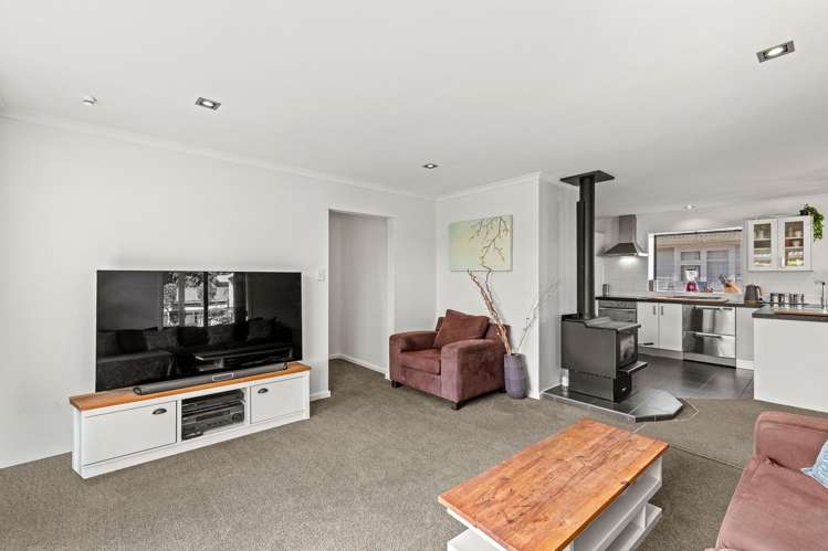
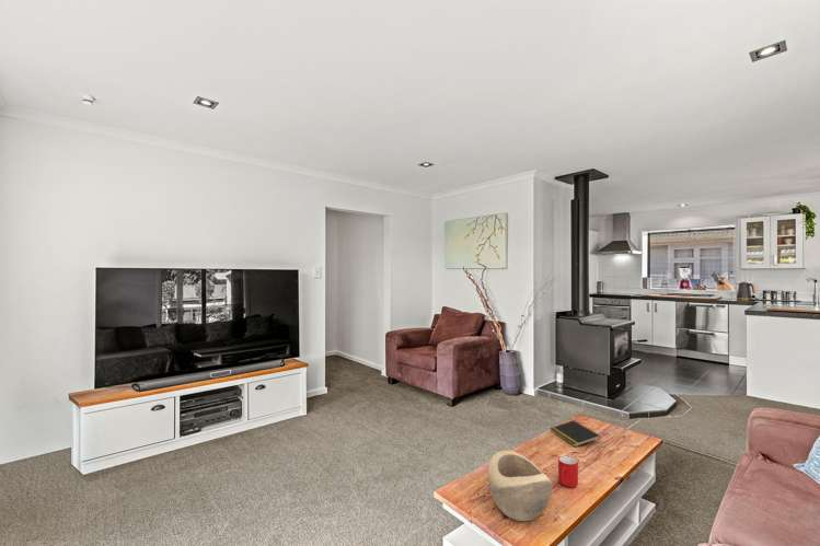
+ decorative bowl (519, 487)
+ notepad (574, 432)
+ cup (566, 474)
